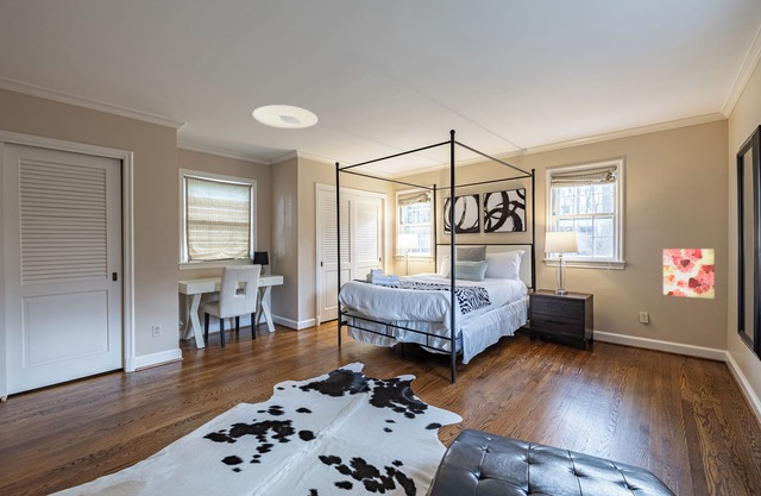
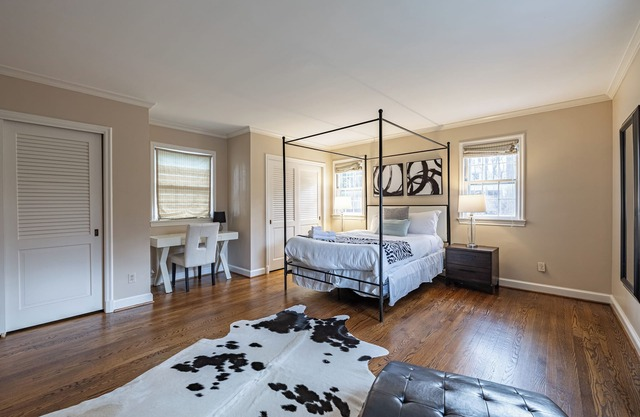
- ceiling light (285, 114)
- wall art (687, 272)
